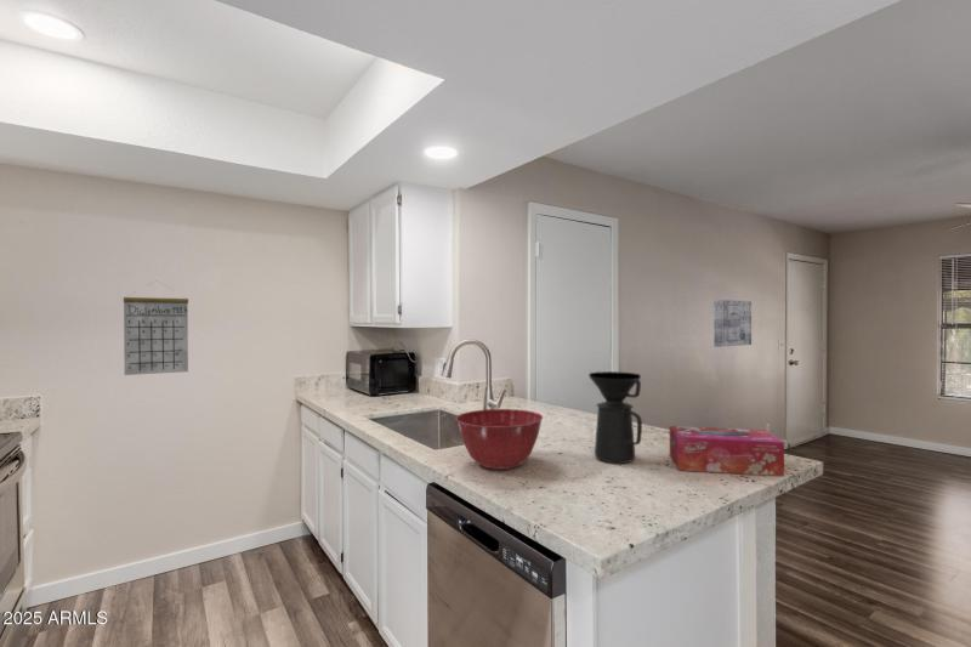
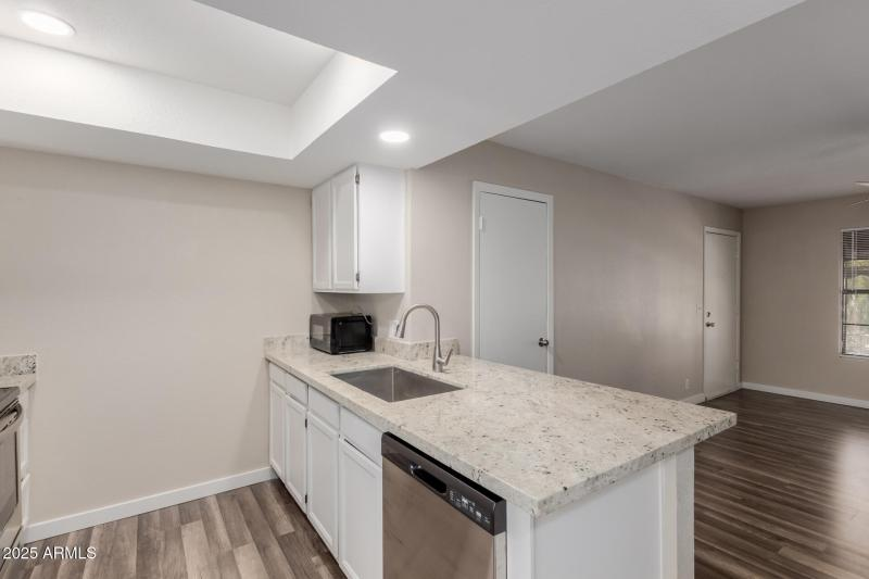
- calendar (157, 327)
- tissue box (722, 449)
- coffee maker (614, 415)
- mixing bowl (499, 439)
- wall art (733, 323)
